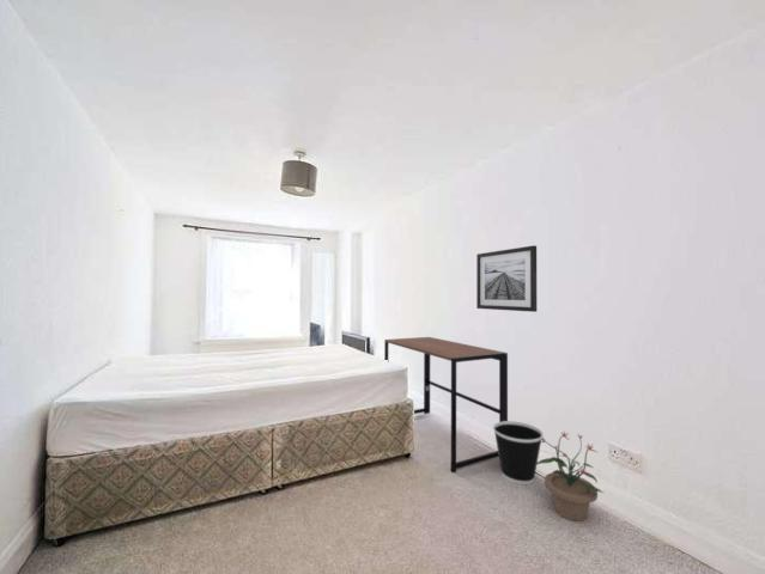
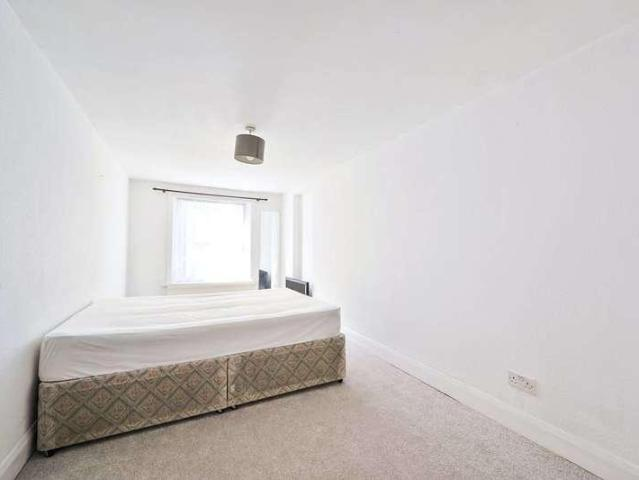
- potted plant (570, 472)
- wastebasket (517, 452)
- desk (439, 387)
- wall art (503, 280)
